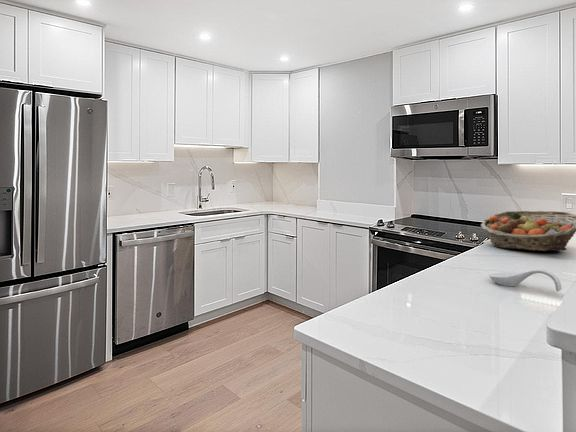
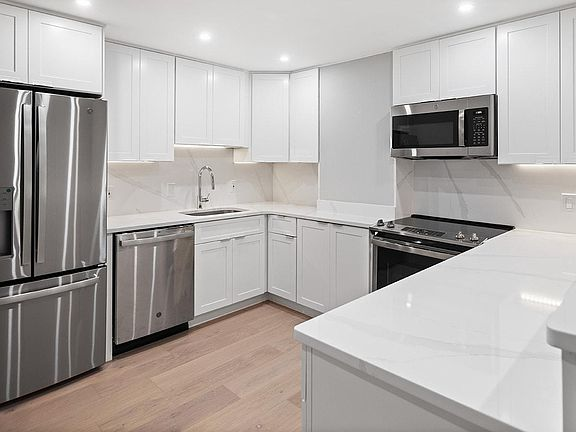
- fruit basket (528, 229)
- spoon rest (523, 277)
